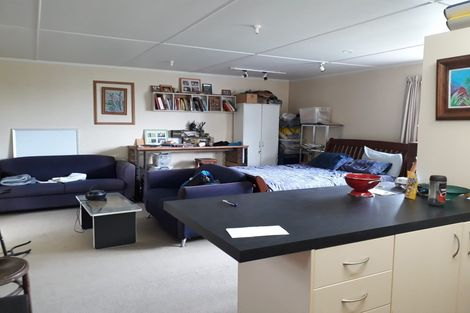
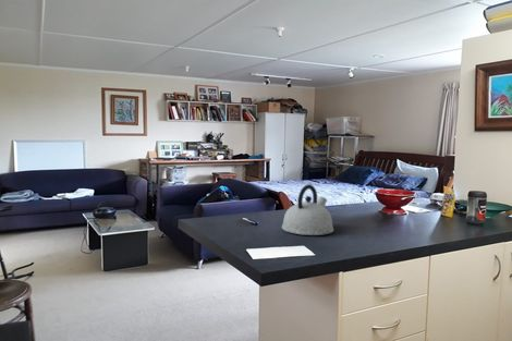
+ kettle (309, 206)
